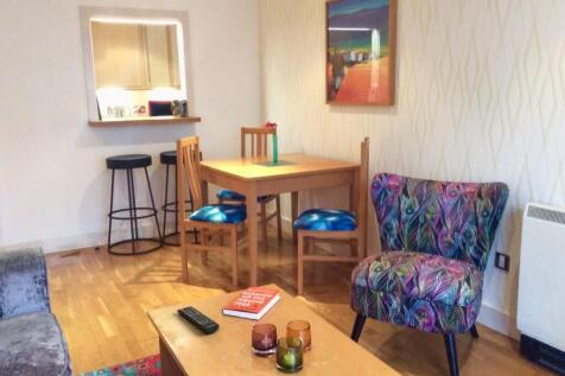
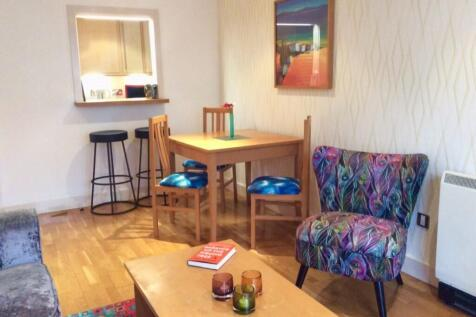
- remote control (197, 318)
